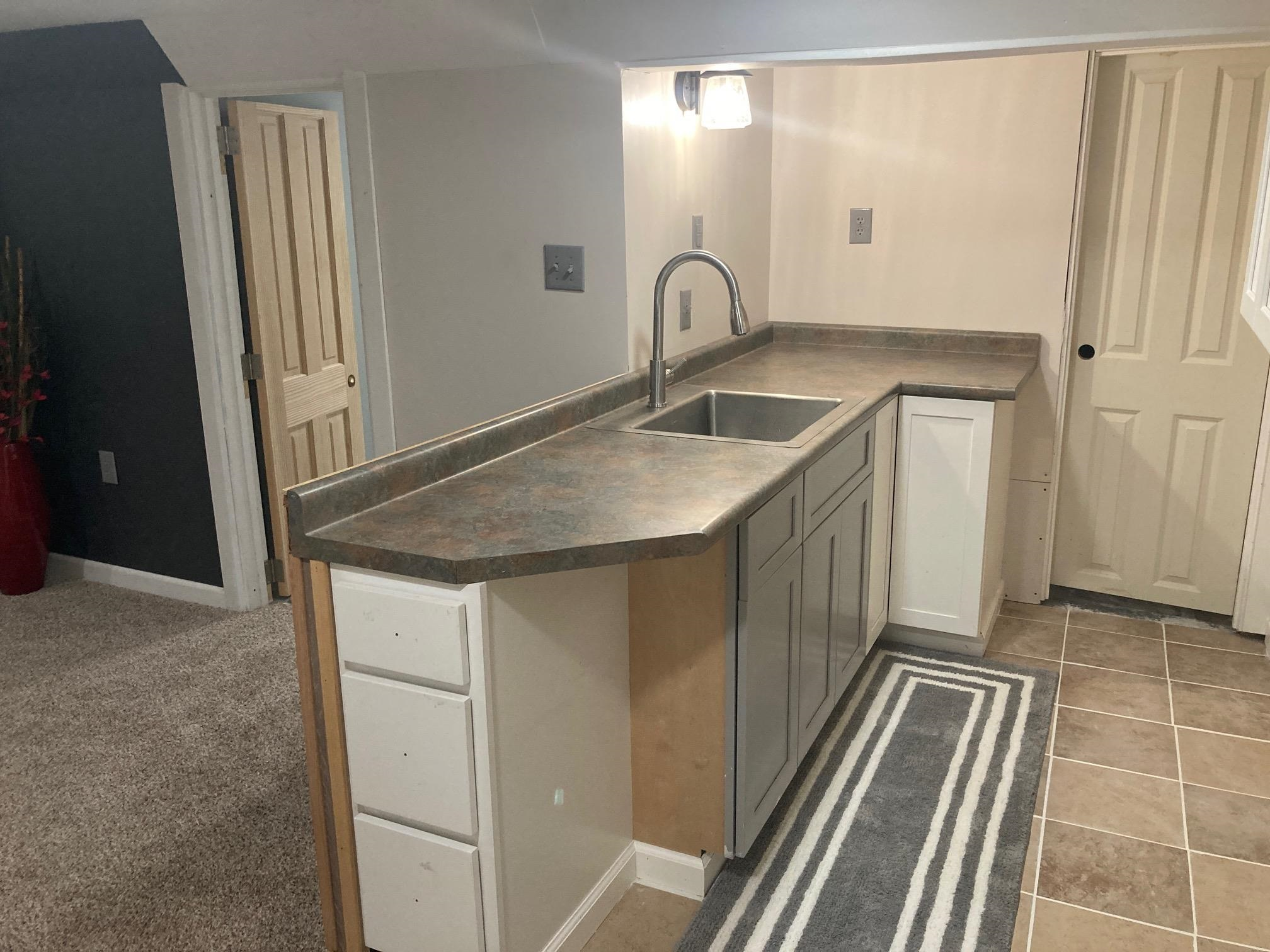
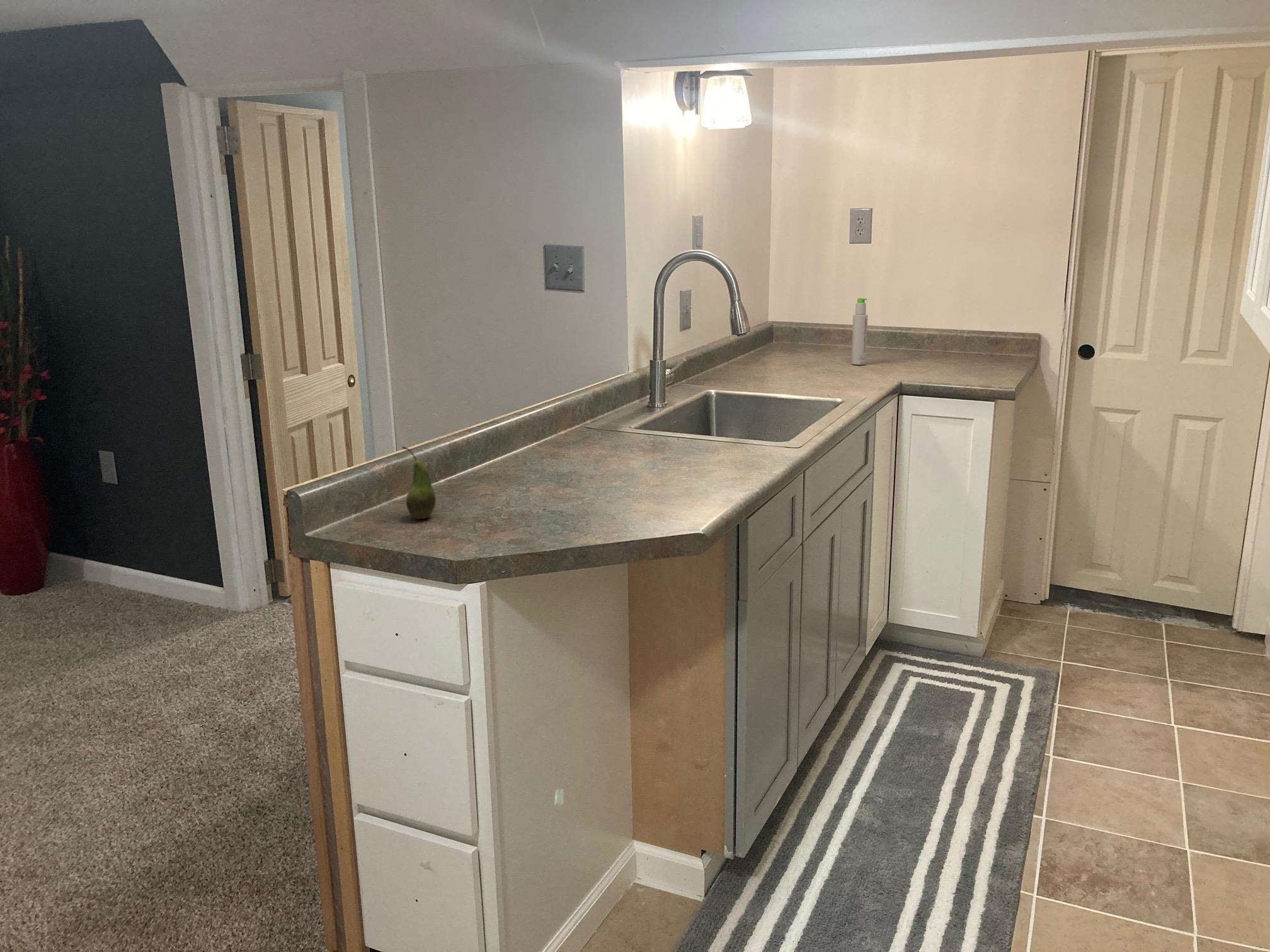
+ bottle (859, 331)
+ fruit (420, 482)
